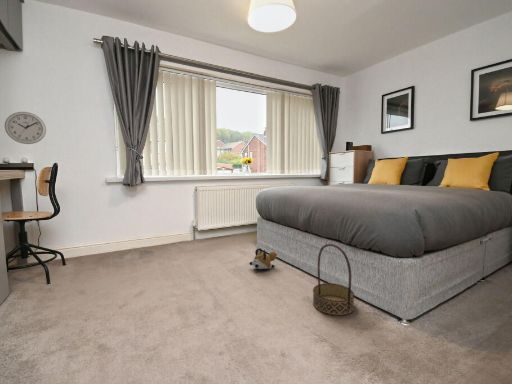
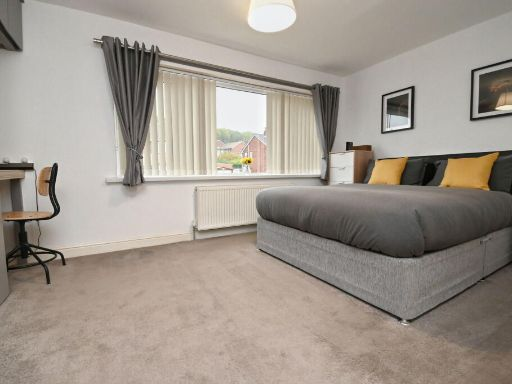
- plush toy (264, 258)
- basket (332, 283)
- wall clock (25, 127)
